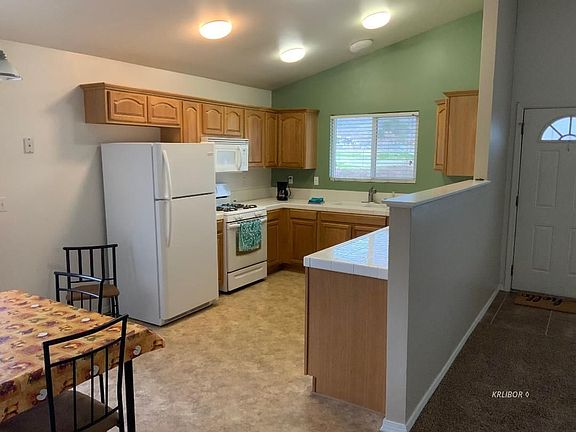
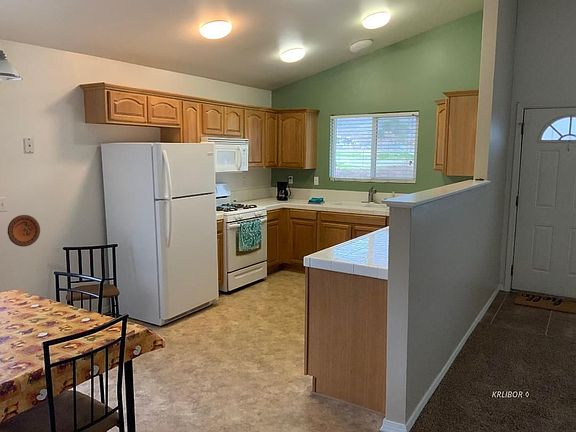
+ decorative plate (24, 230)
